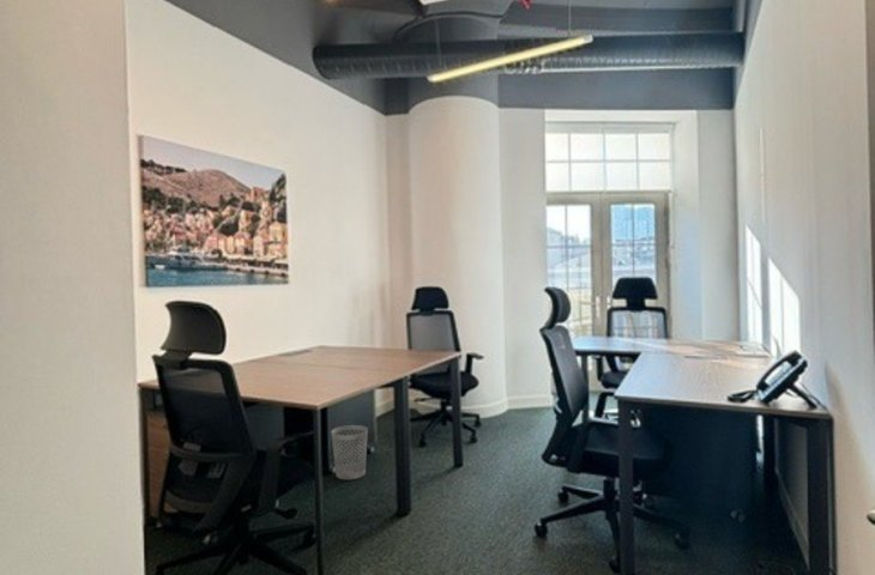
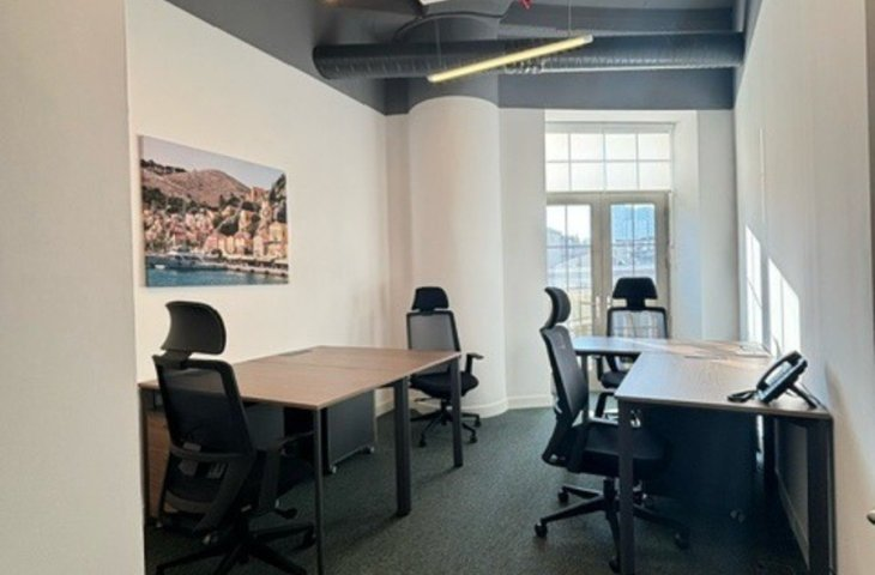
- wastebasket (350, 452)
